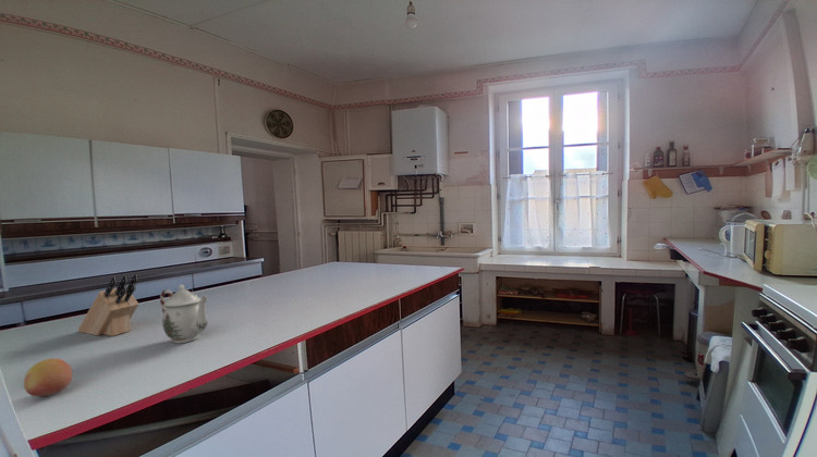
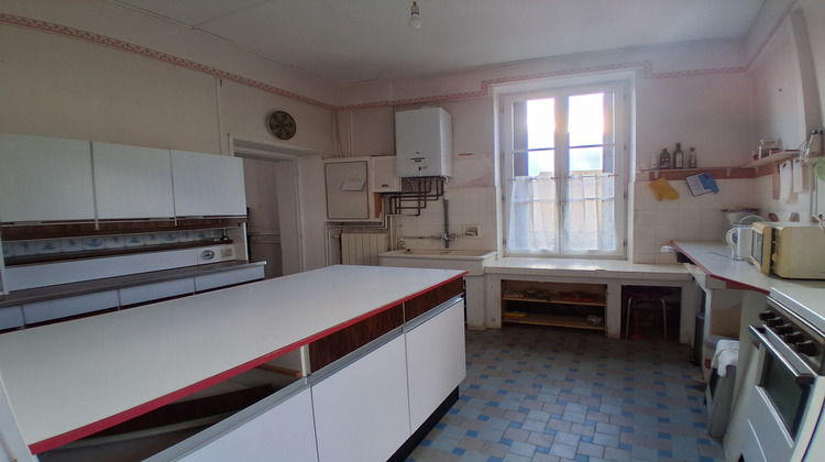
- fruit (49, 375)
- knife block (110, 302)
- teapot (184, 311)
